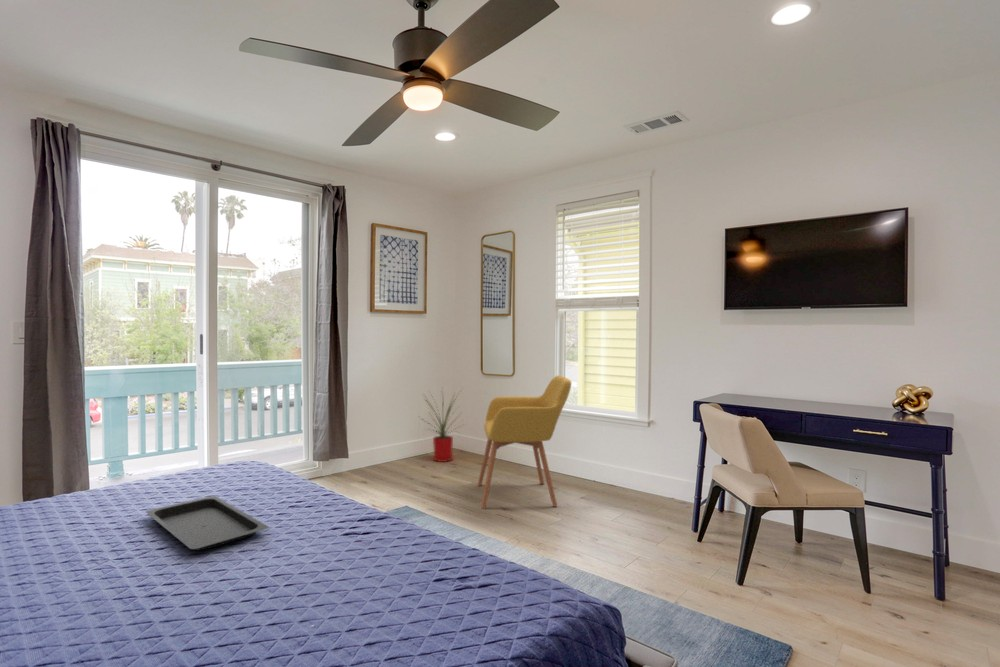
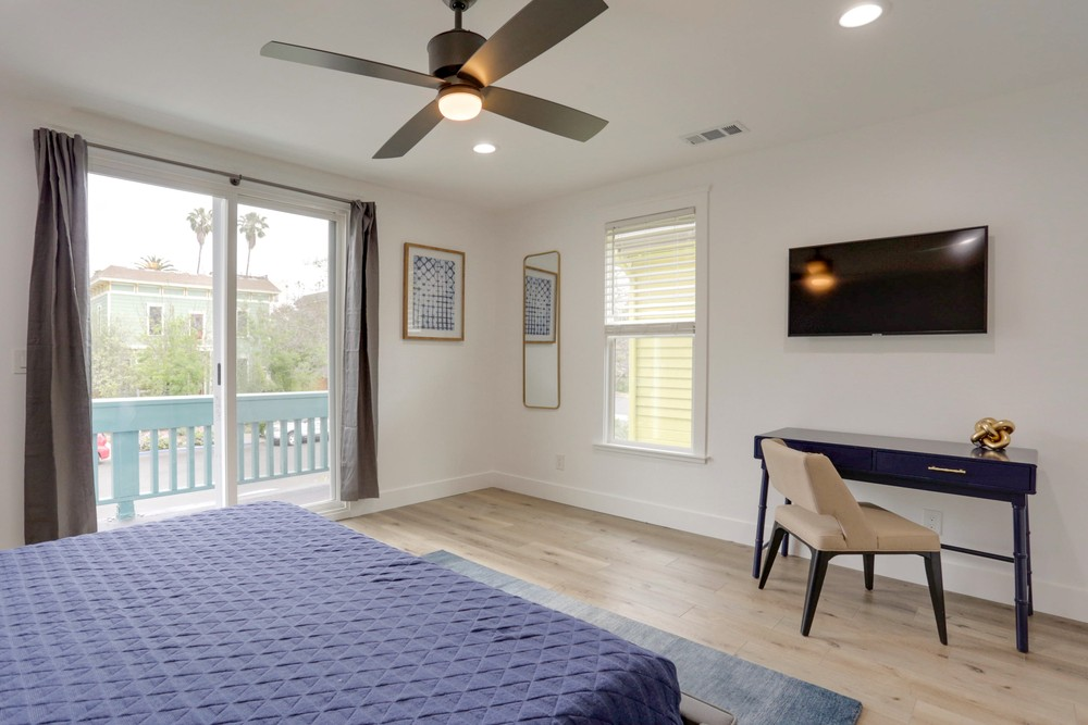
- house plant (441, 423)
- serving tray (204, 522)
- armchair (524, 436)
